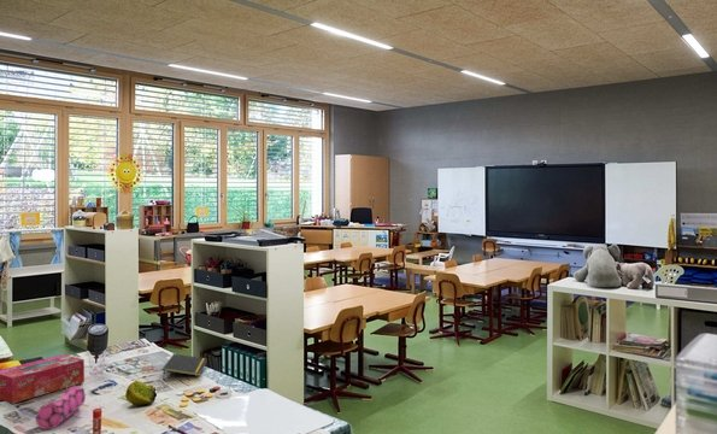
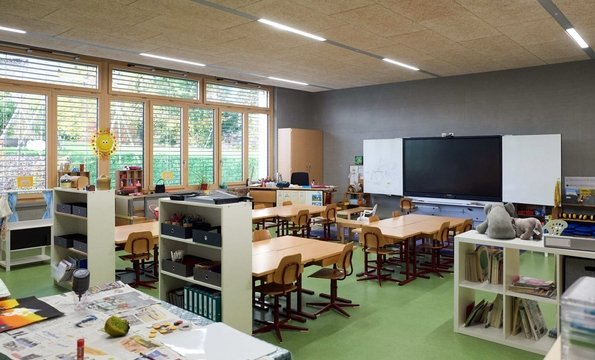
- notepad (186, 364)
- tissue box (40, 376)
- pencil case (63, 405)
